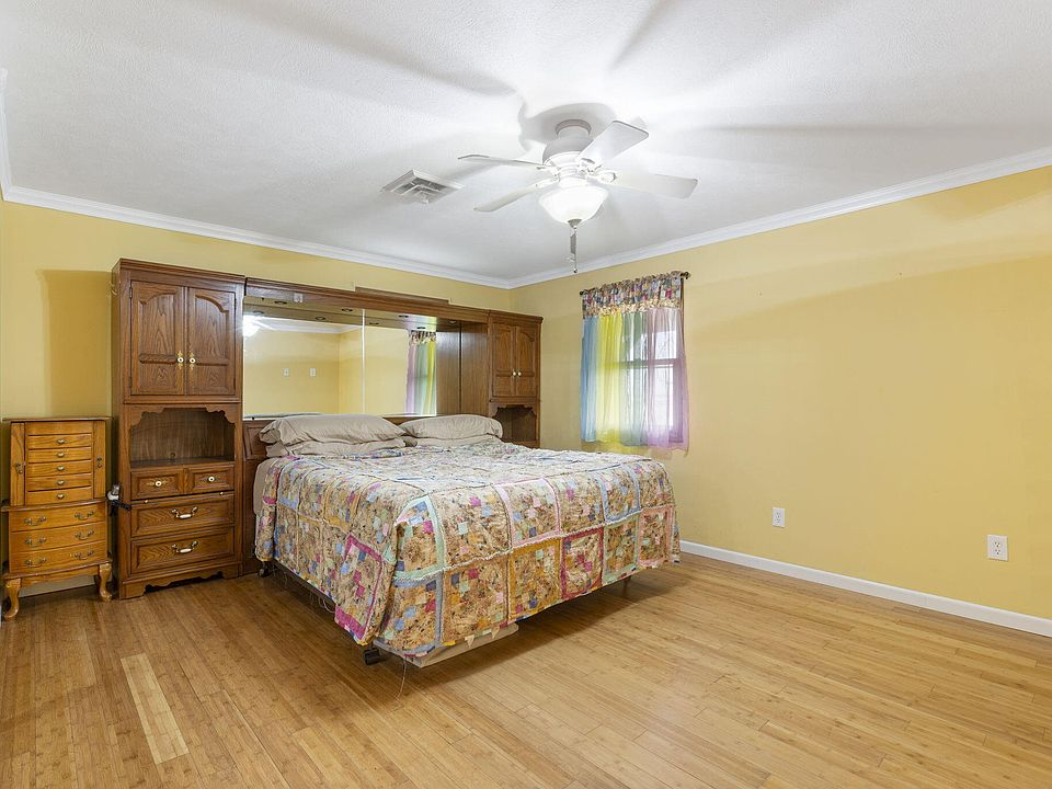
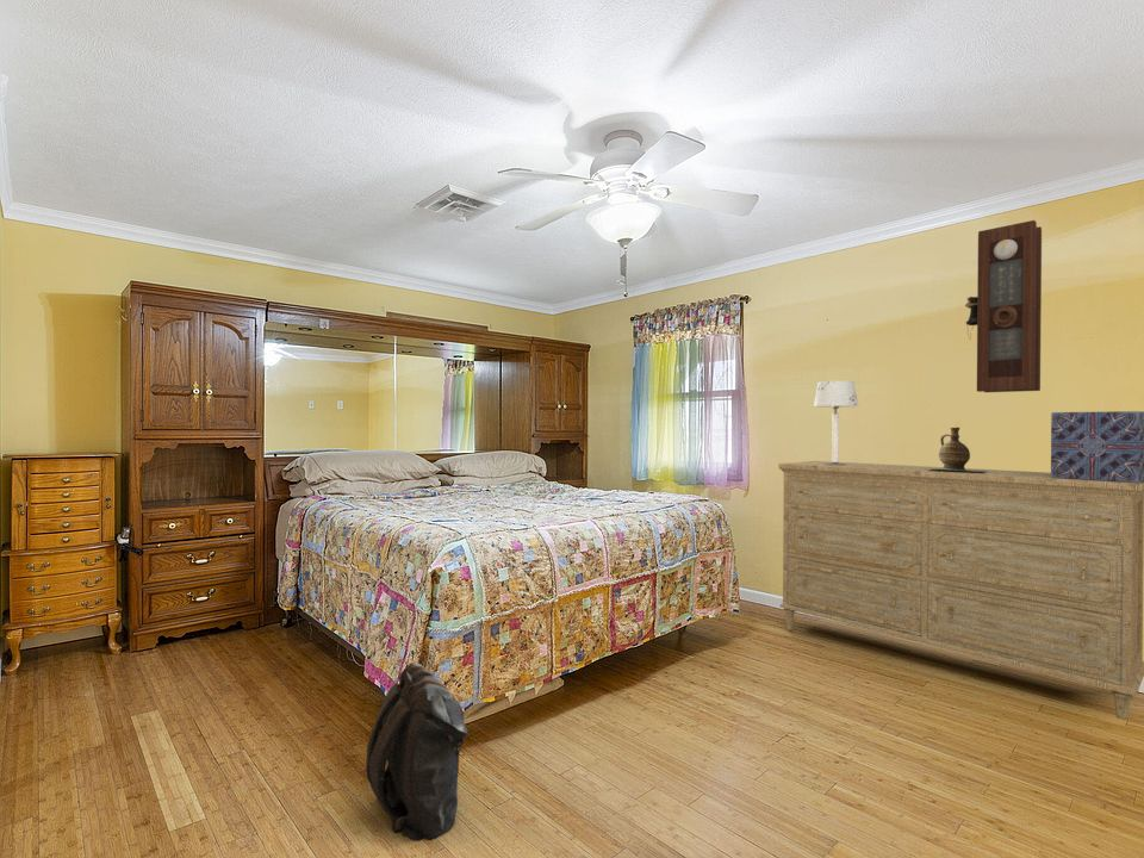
+ pendulum clock (999, 310)
+ table lamp (835, 422)
+ ceramic jug (957, 448)
+ backpack (416, 740)
+ dresser (938, 562)
+ decorative box (1105, 444)
